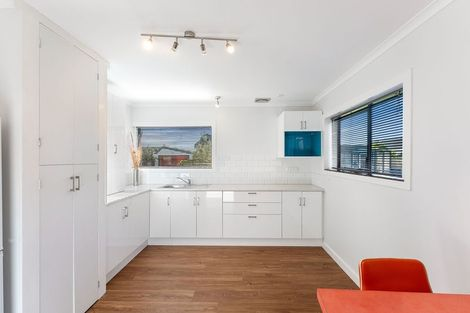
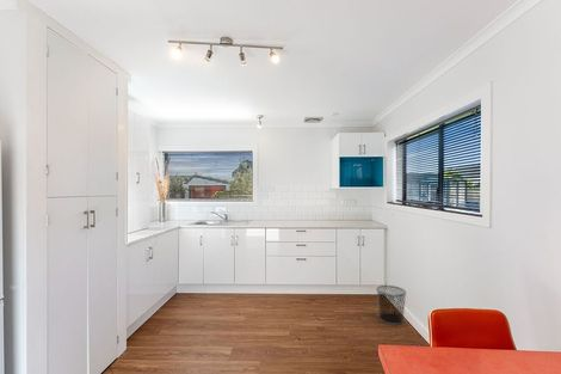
+ waste bin (390, 305)
